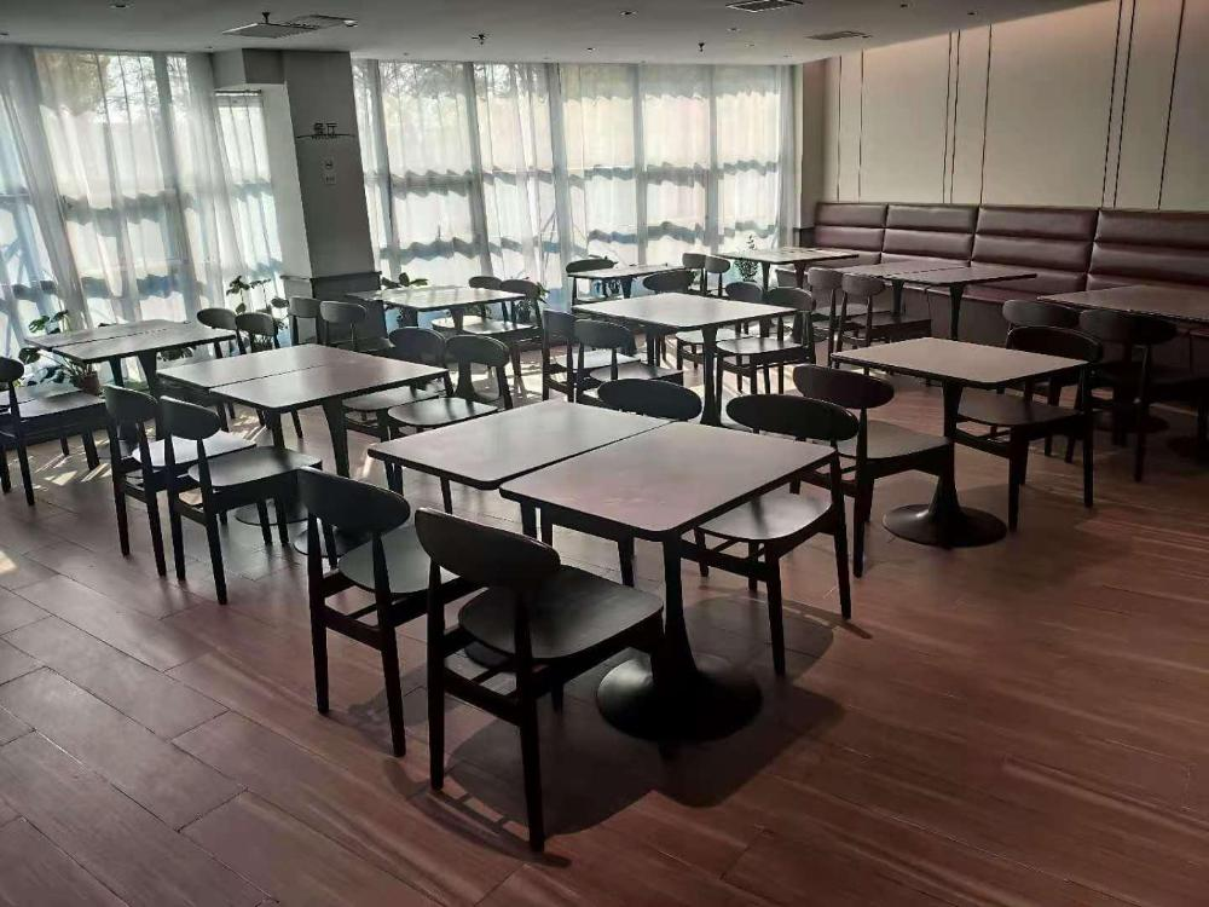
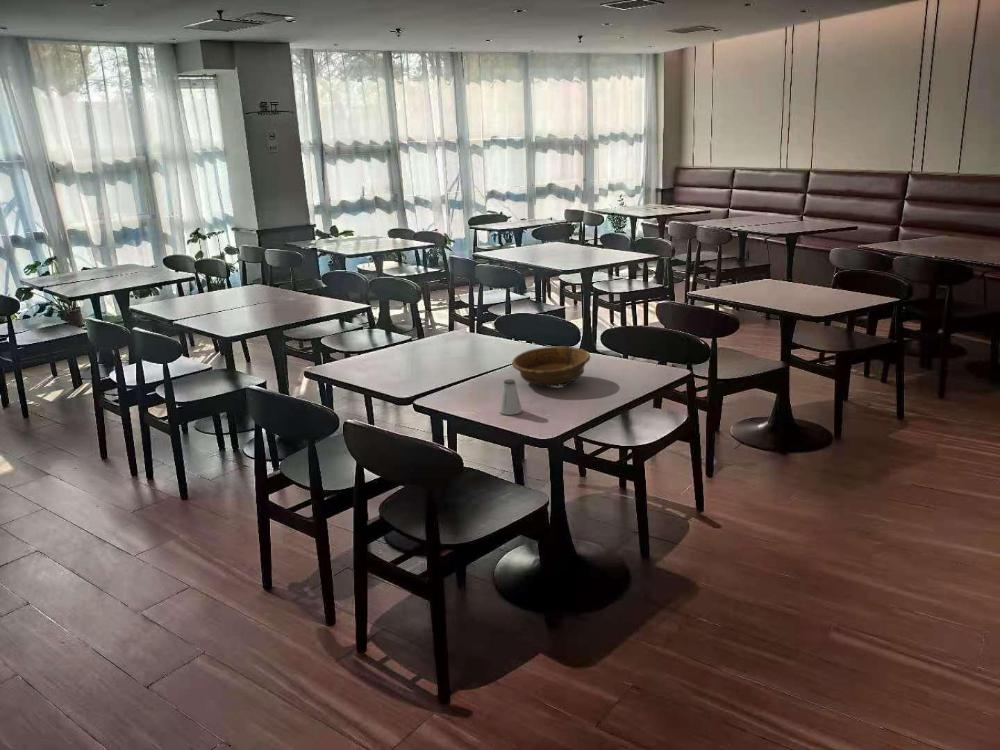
+ decorative bowl (551, 368)
+ saltshaker (509, 395)
